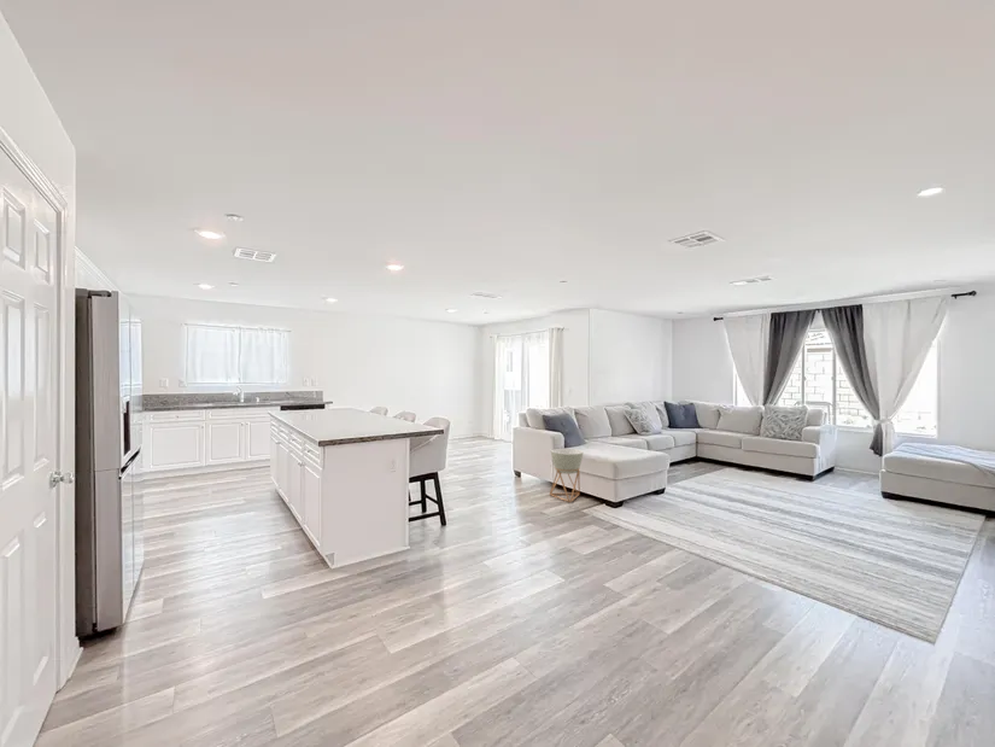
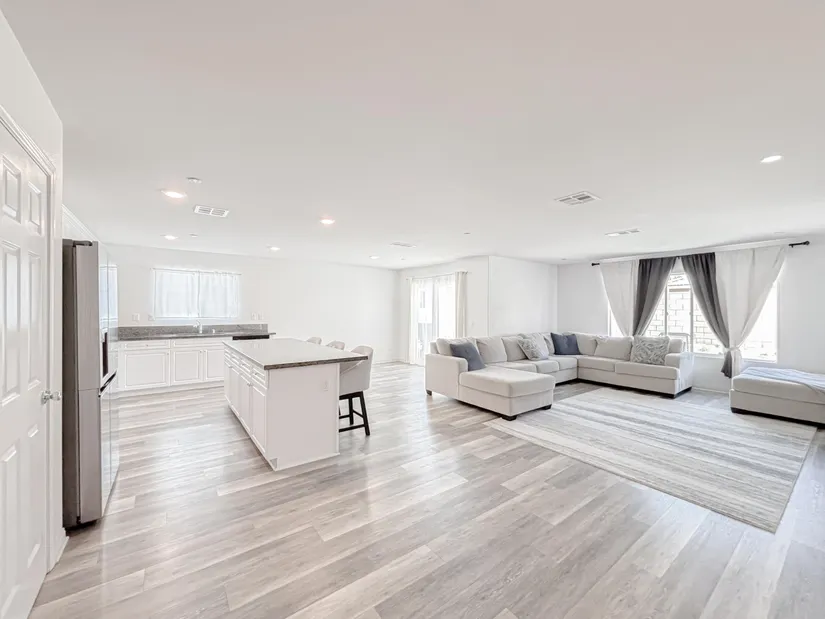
- planter (567, 473)
